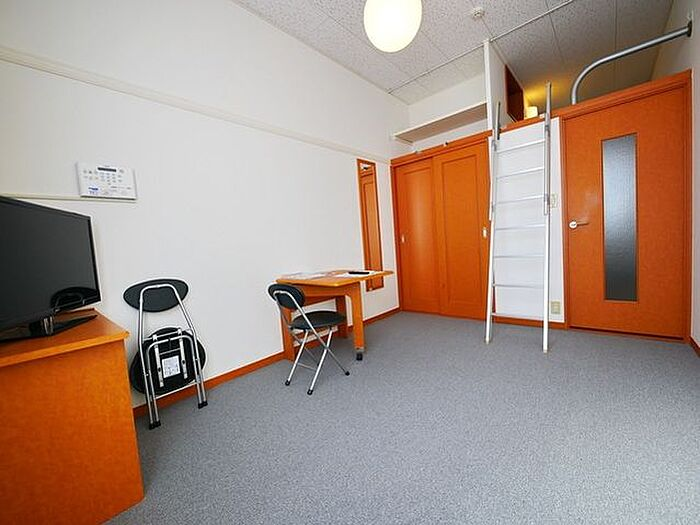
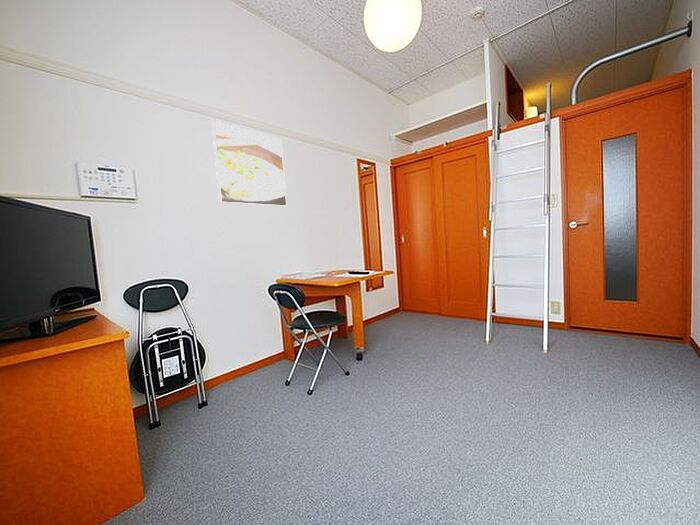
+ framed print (252, 168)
